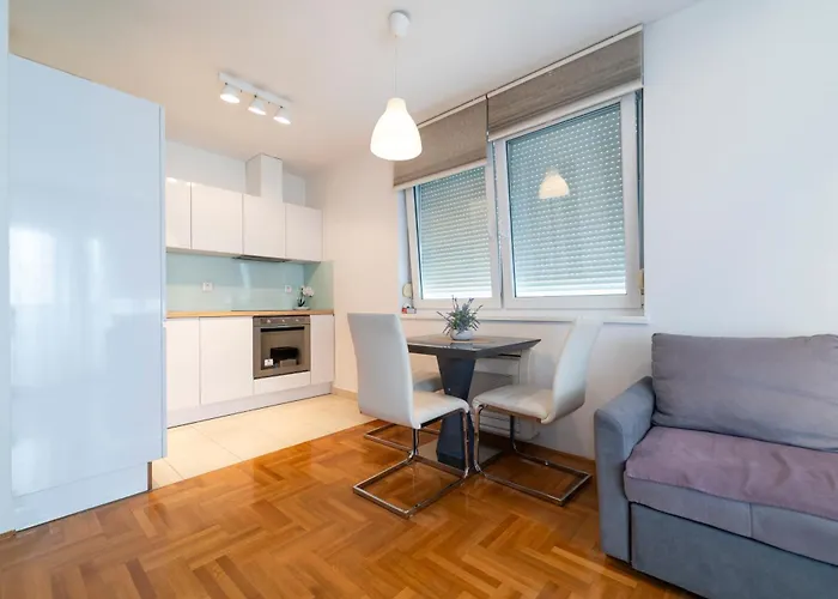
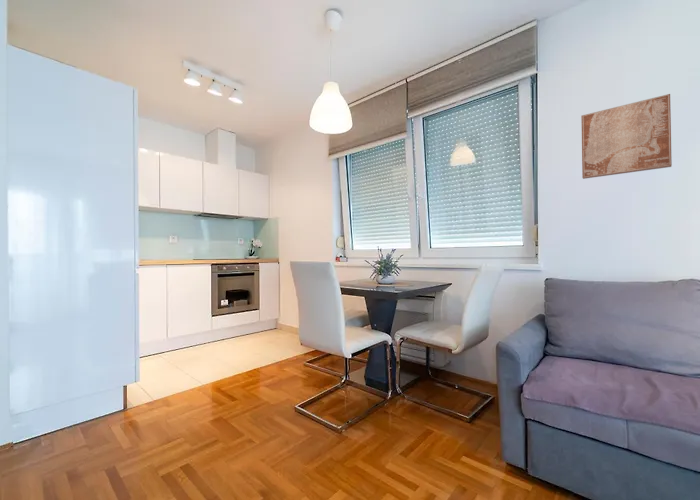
+ wall art (623, 139)
